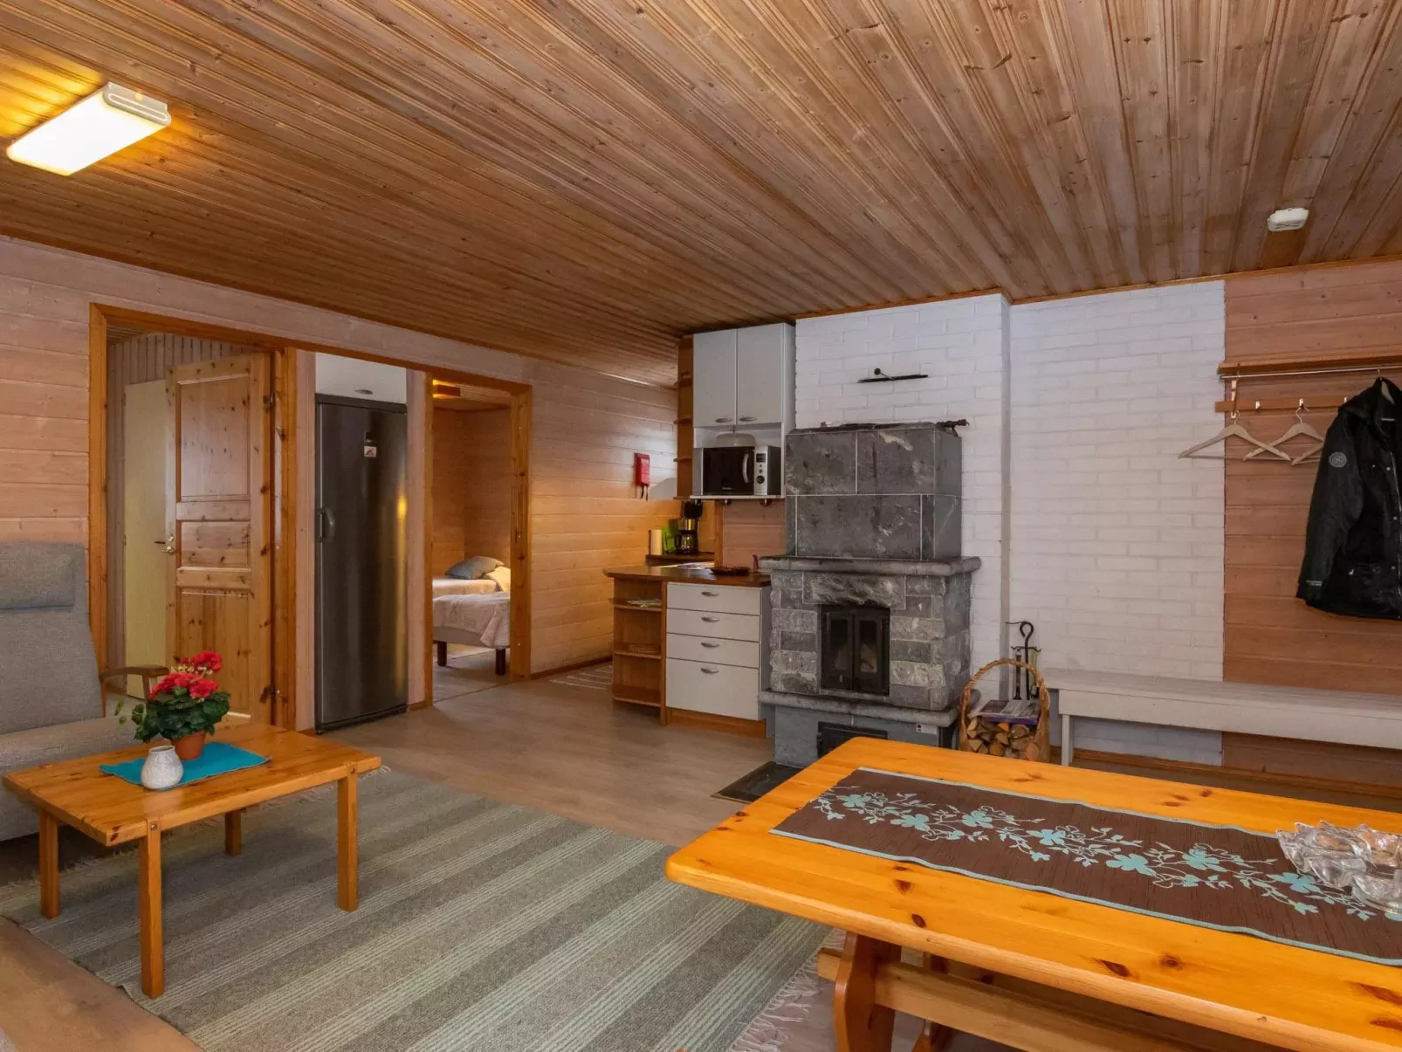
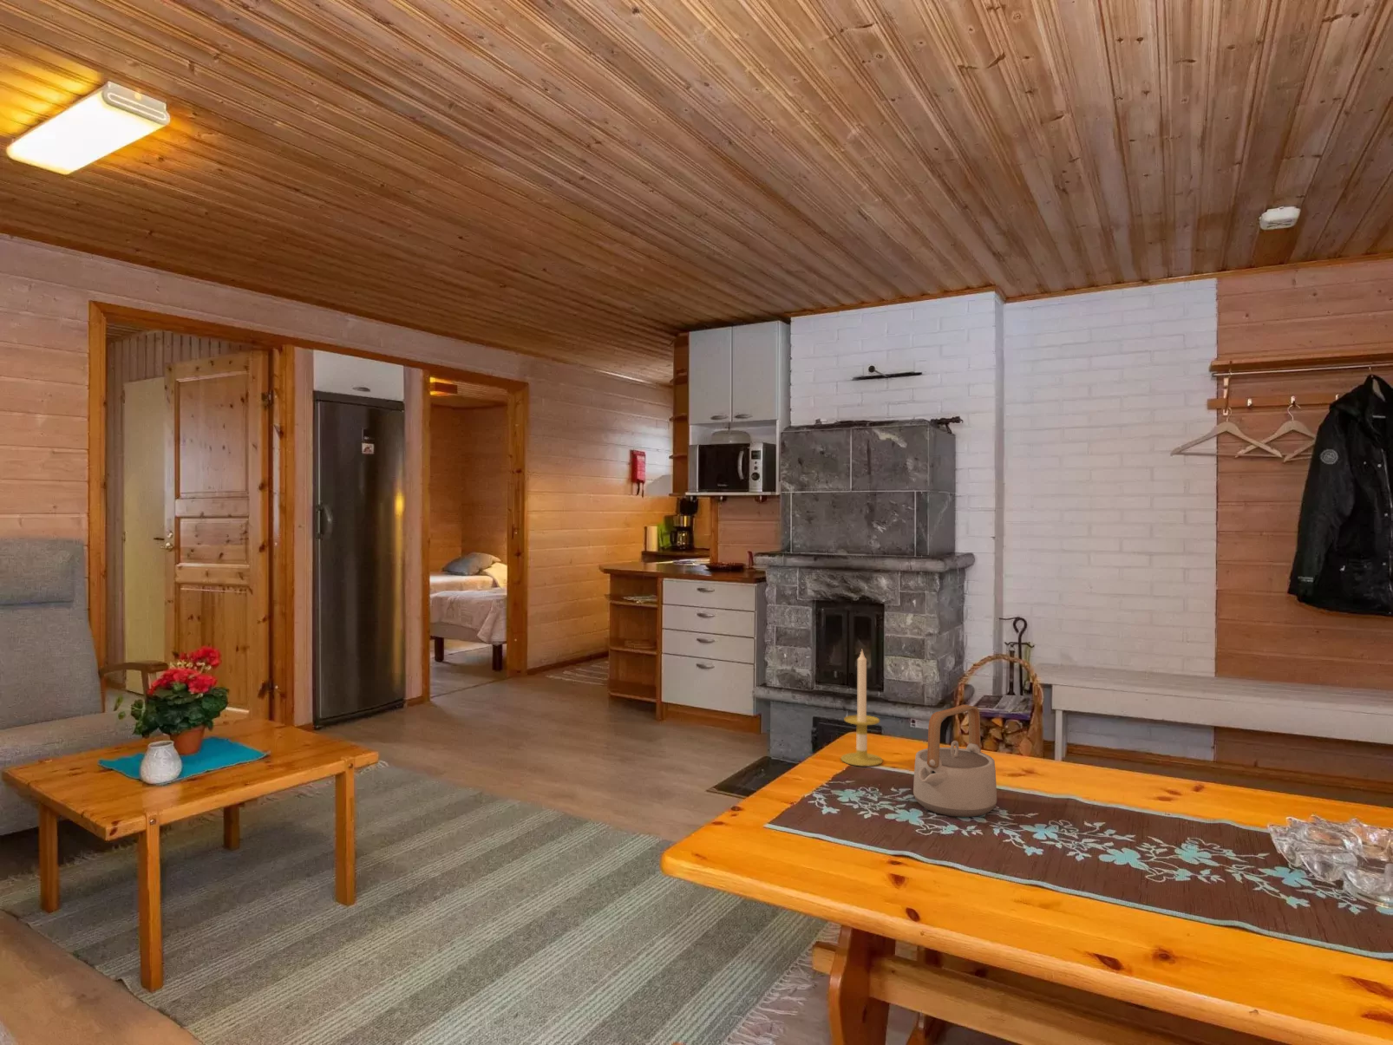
+ teapot (950, 757)
+ candle (862, 705)
